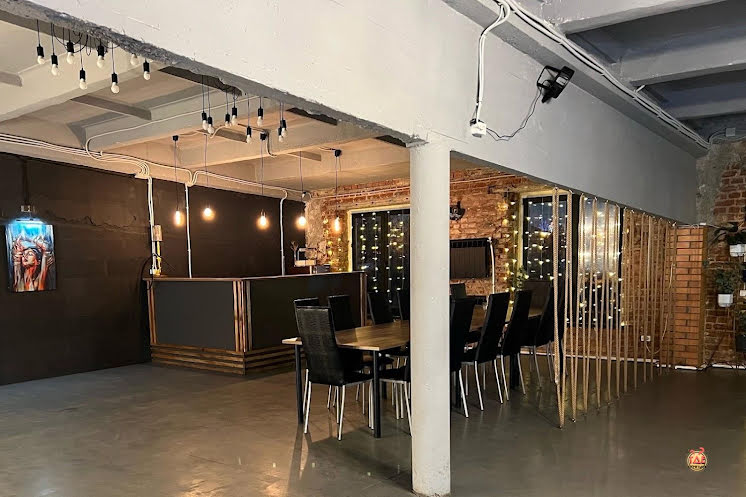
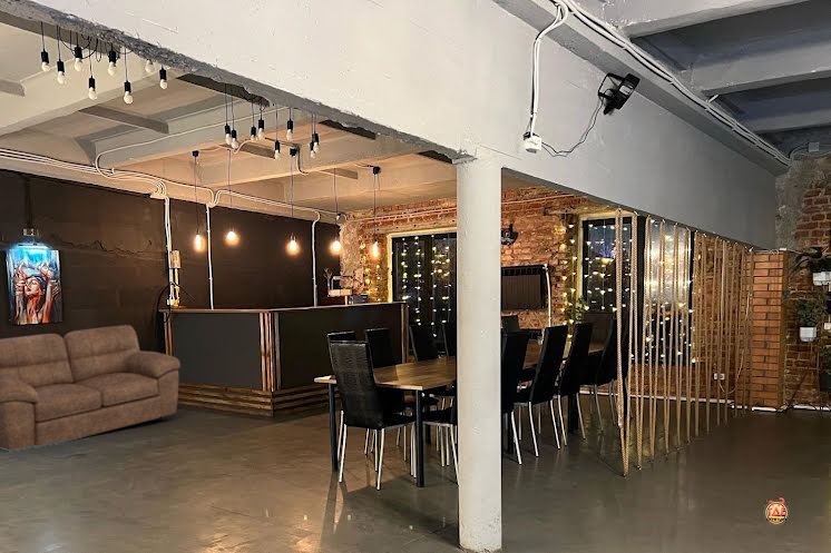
+ sofa (78, 381)
